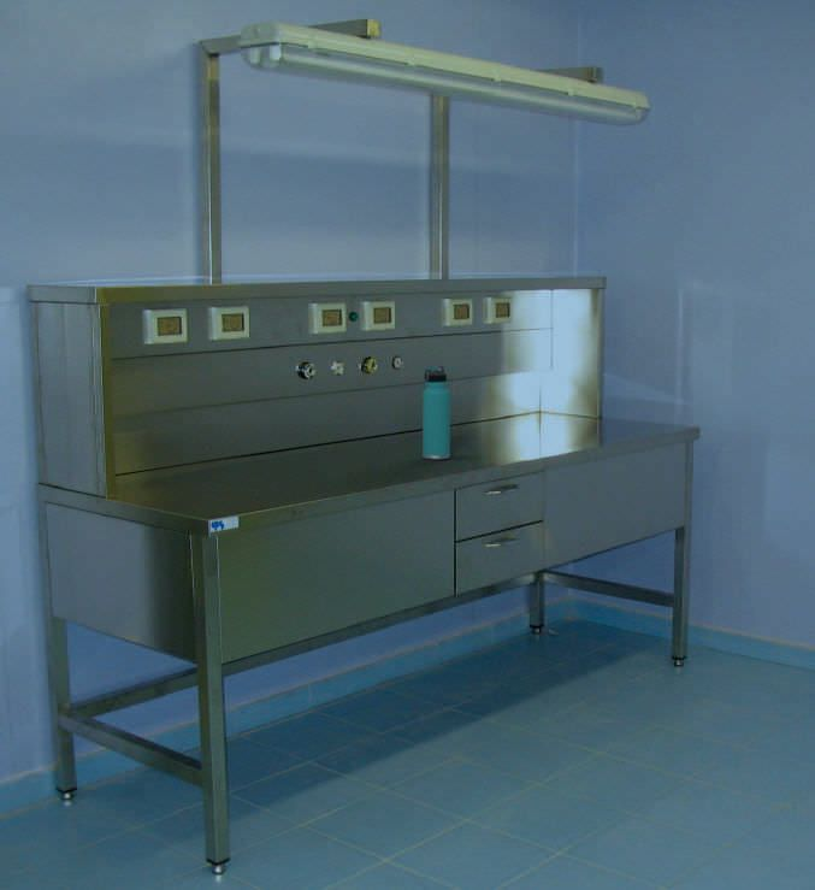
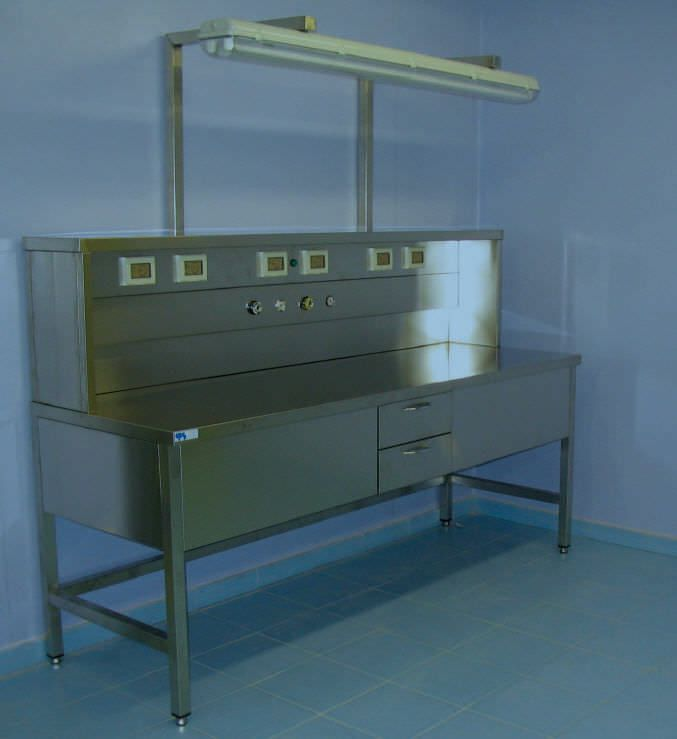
- thermos bottle (436, 412)
